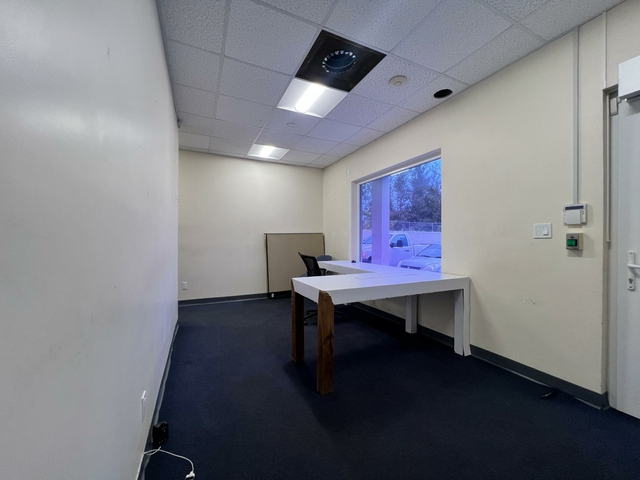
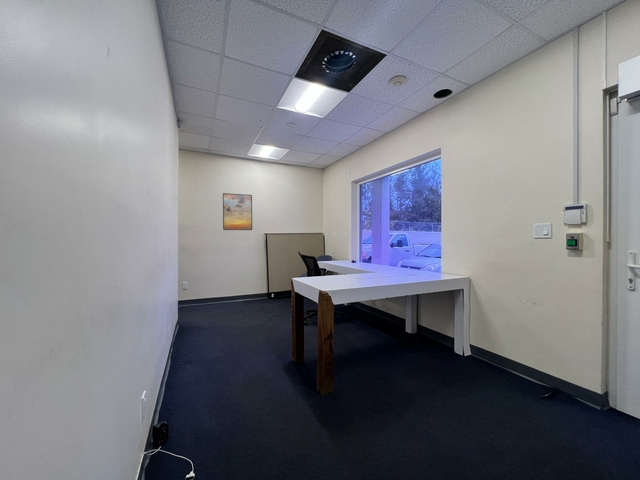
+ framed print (237, 212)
